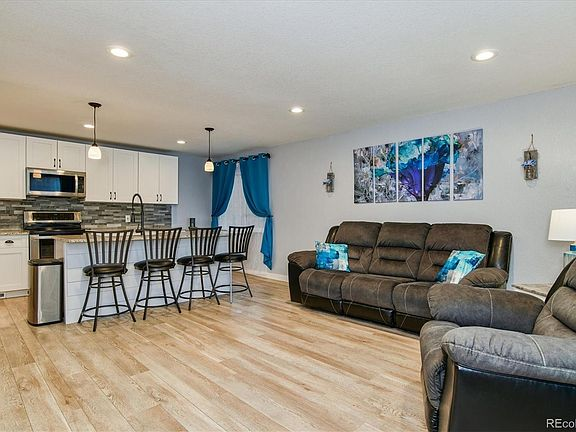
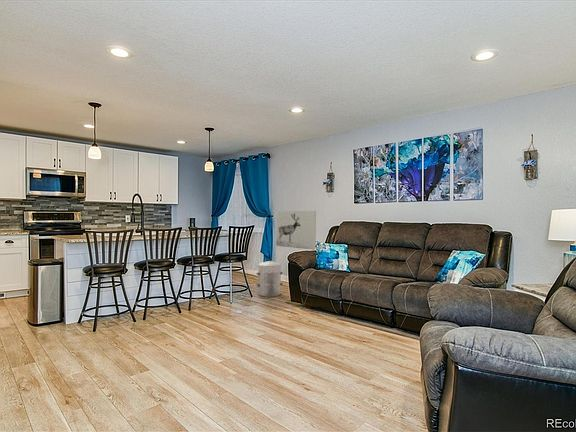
+ waste bin (269, 277)
+ wall art (295, 229)
